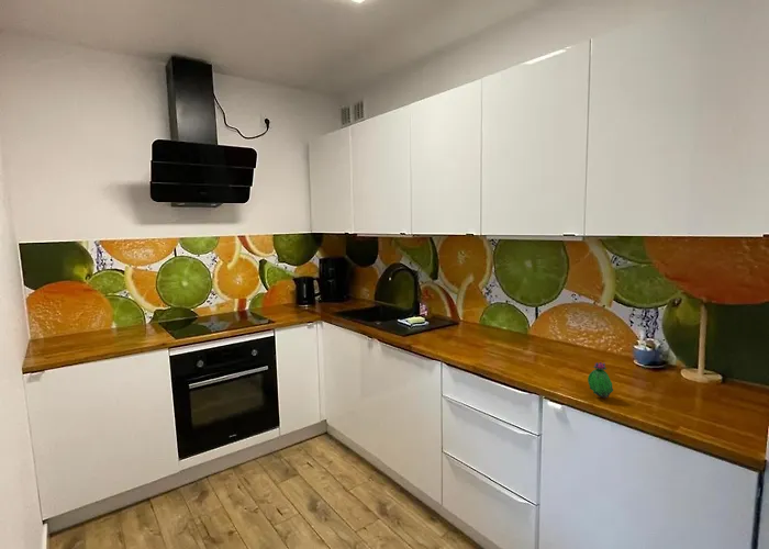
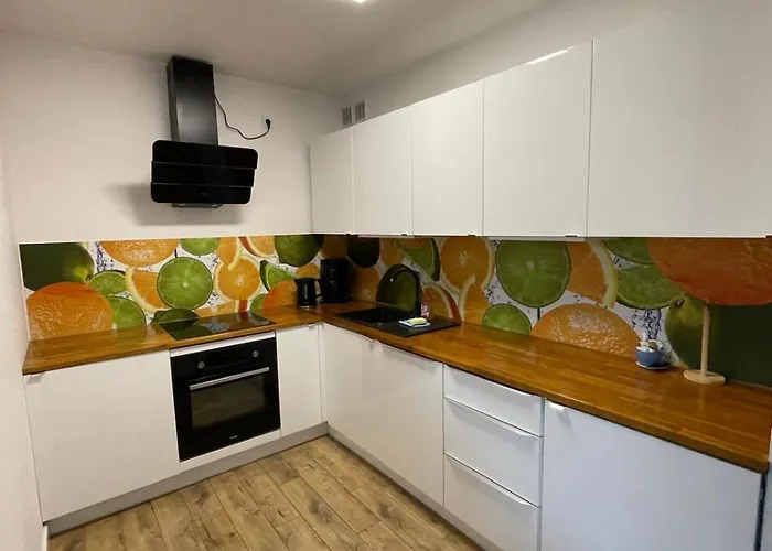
- flowering cactus (601, 380)
